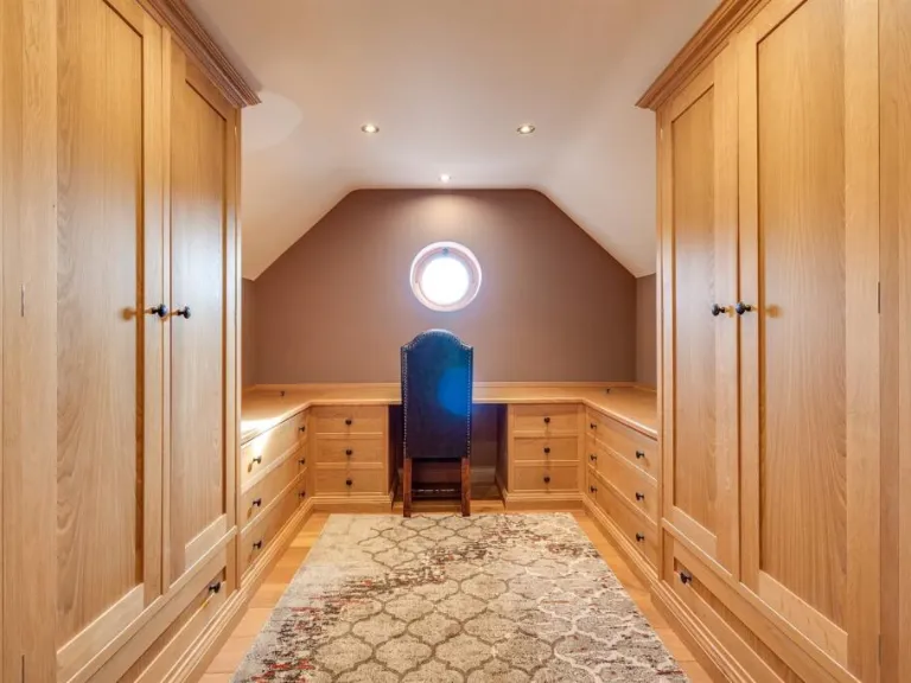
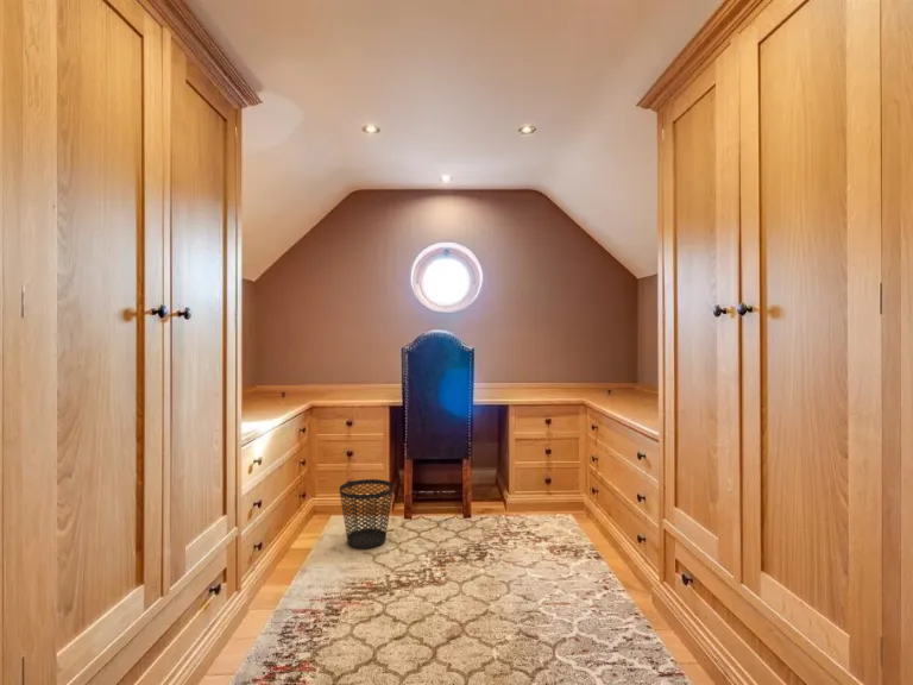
+ wastebasket (366, 514)
